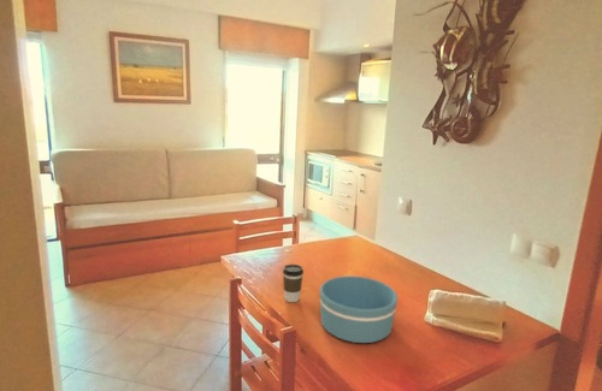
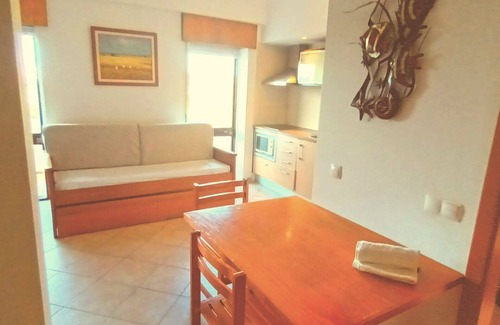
- coffee cup (293, 283)
- bowl (356, 307)
